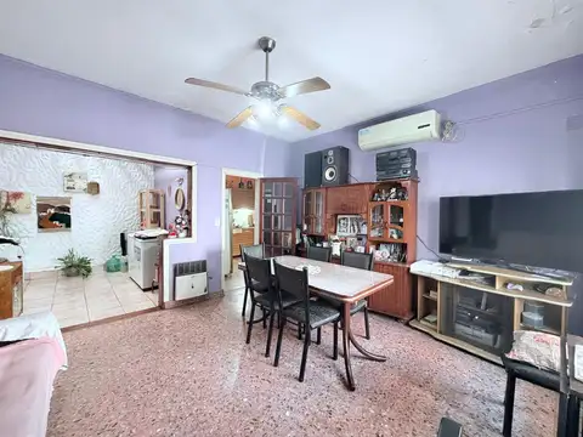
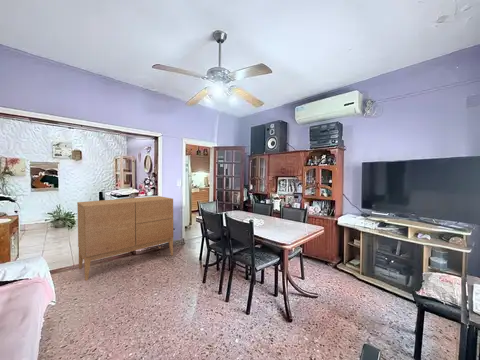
+ sideboard (129, 231)
